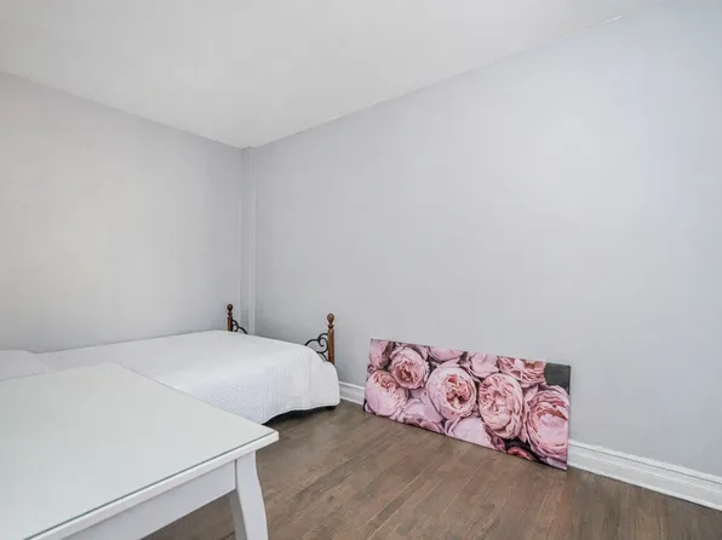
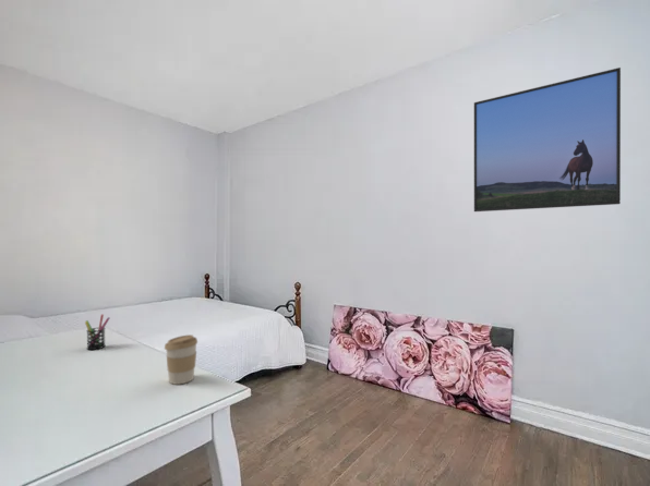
+ coffee cup (181, 357)
+ pen holder (95, 331)
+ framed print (539, 147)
